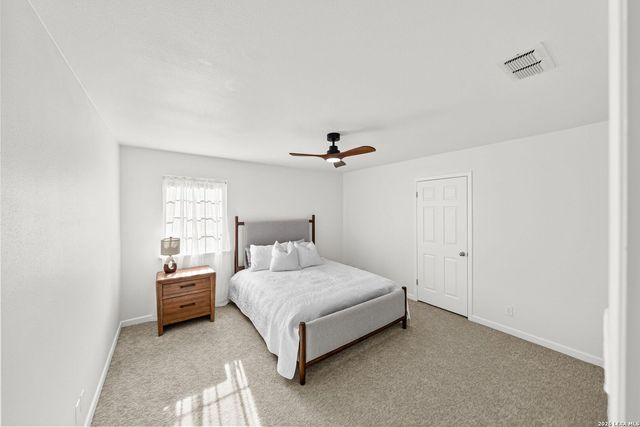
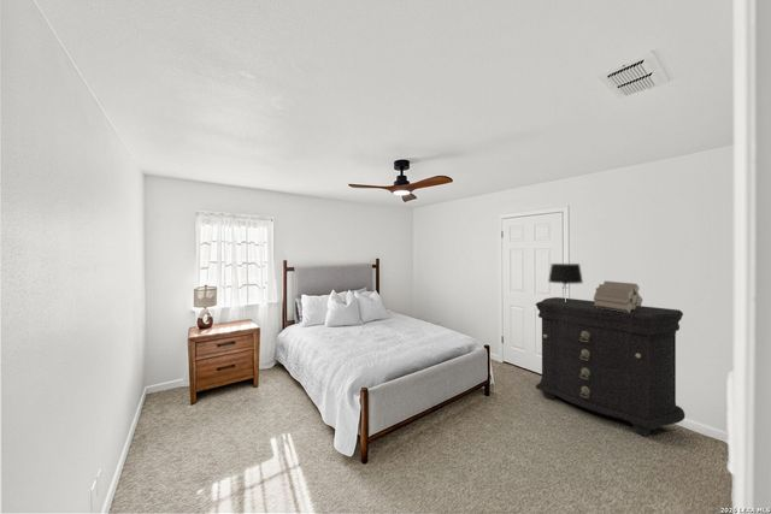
+ table lamp (565, 282)
+ dresser (598, 356)
+ log pile (618, 296)
